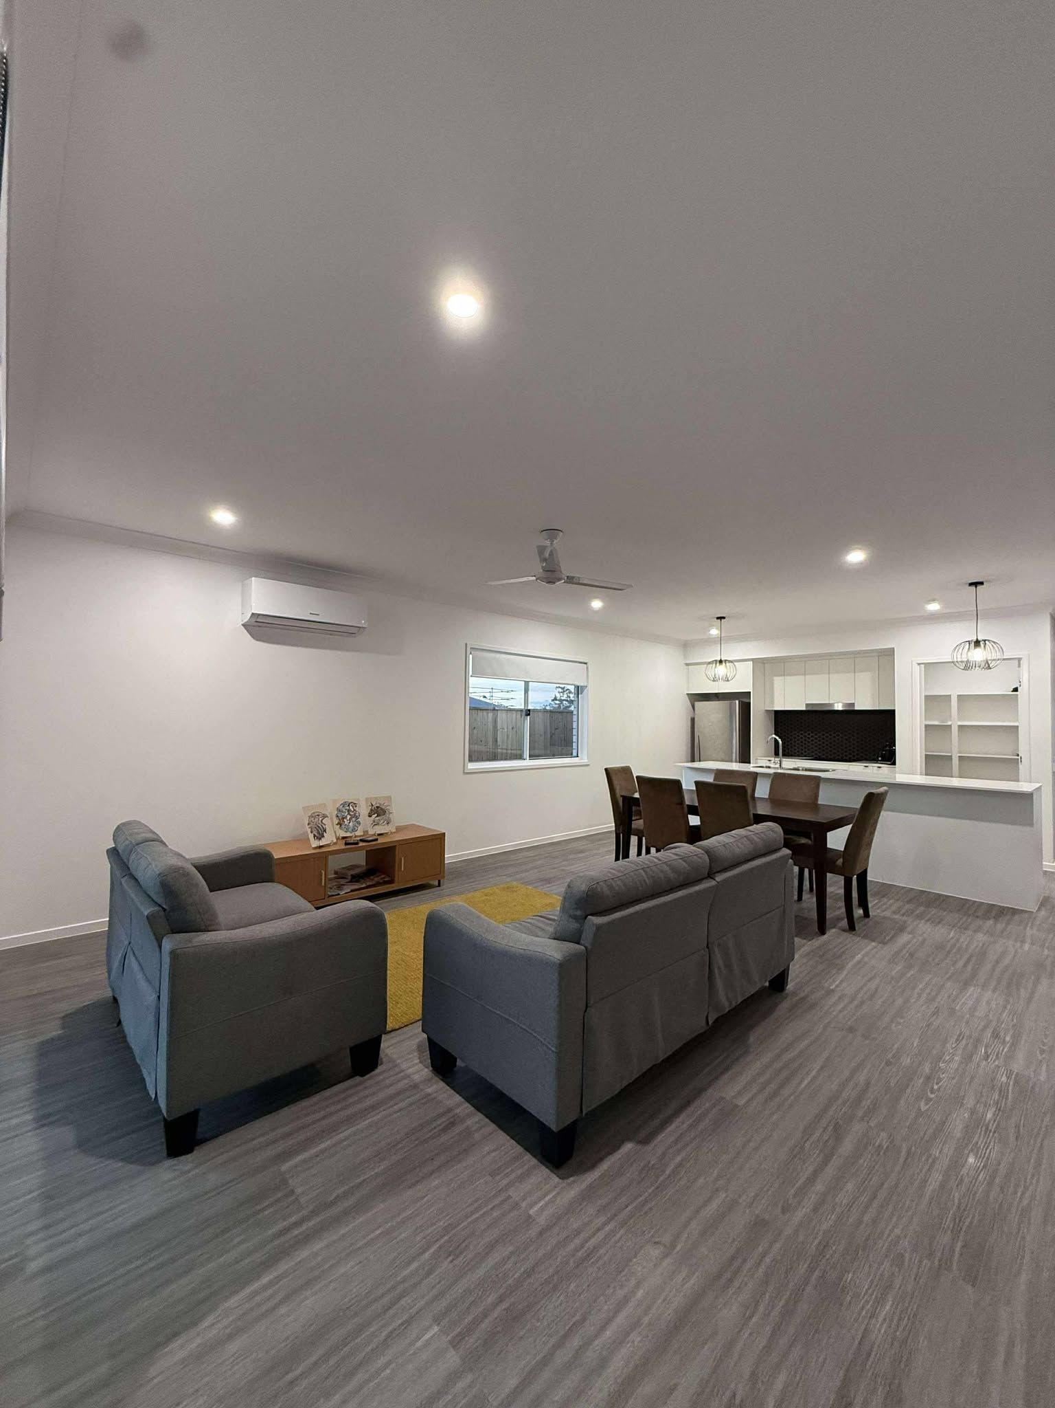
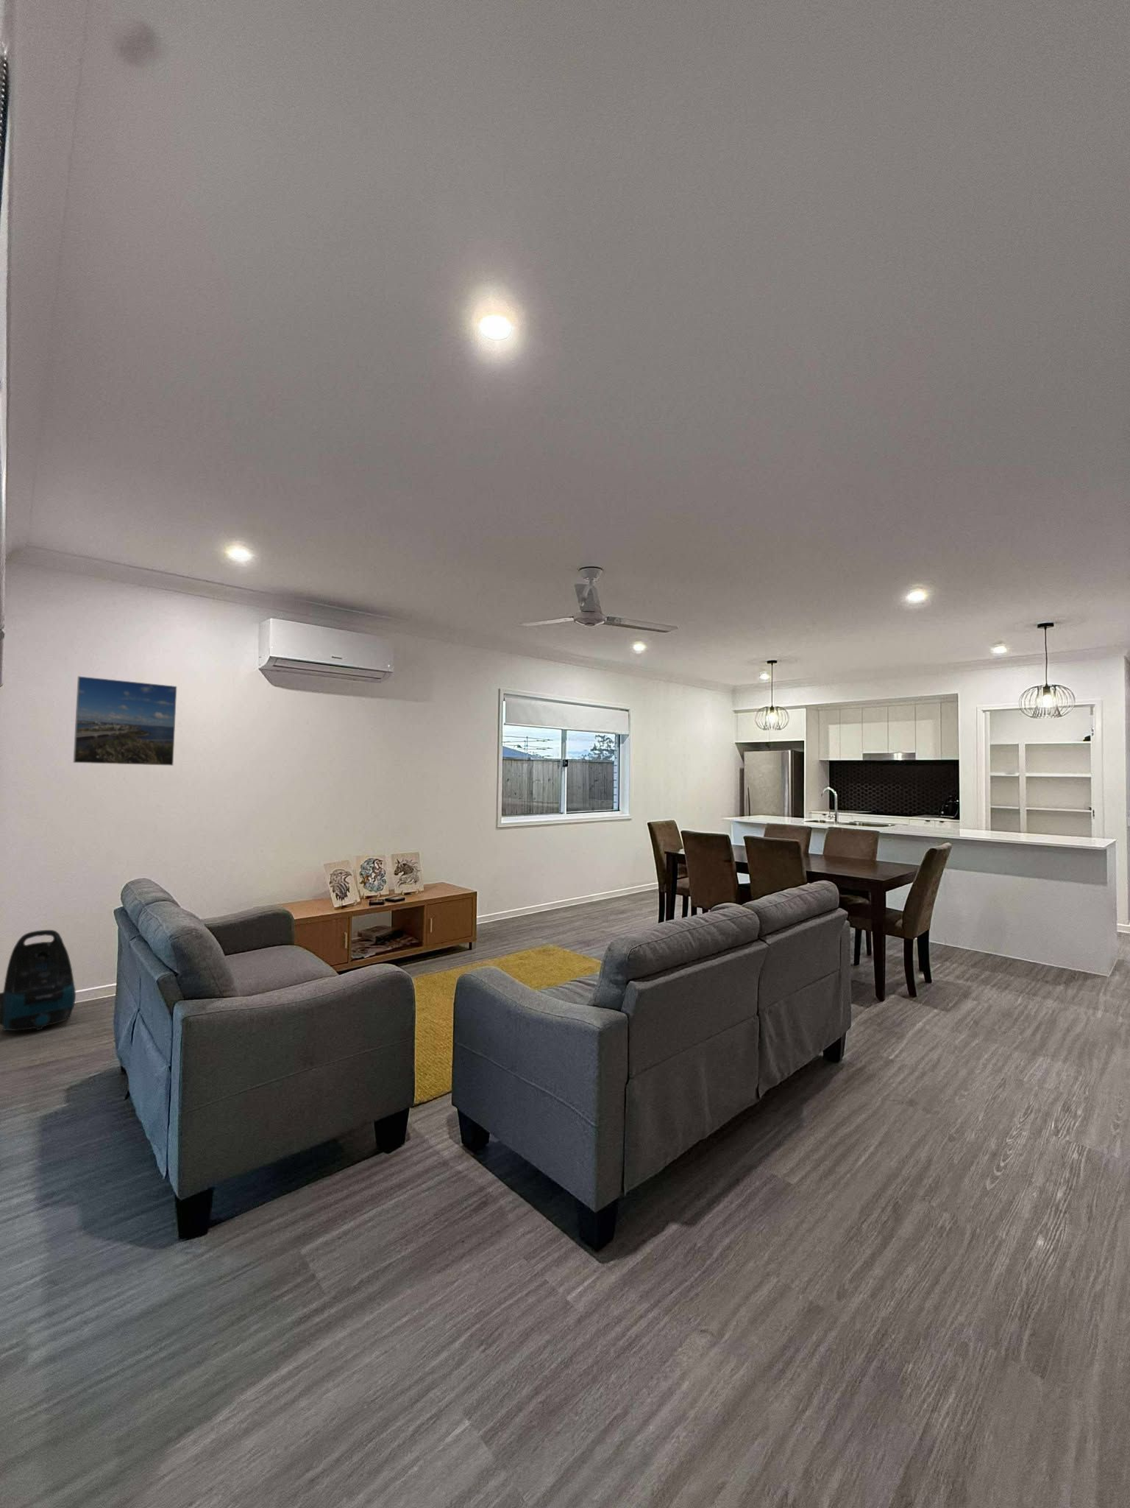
+ vacuum cleaner (38, 980)
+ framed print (127, 722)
